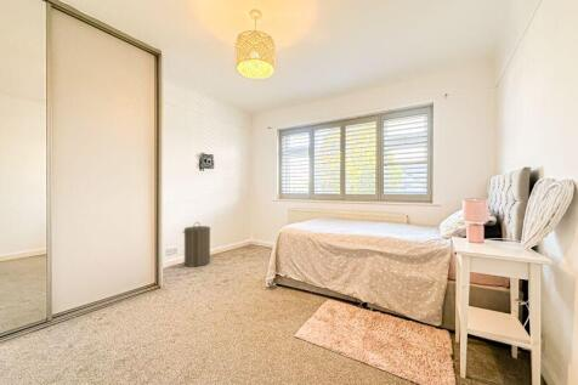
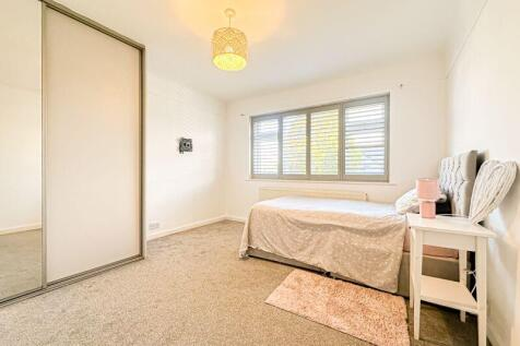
- laundry hamper (197, 242)
